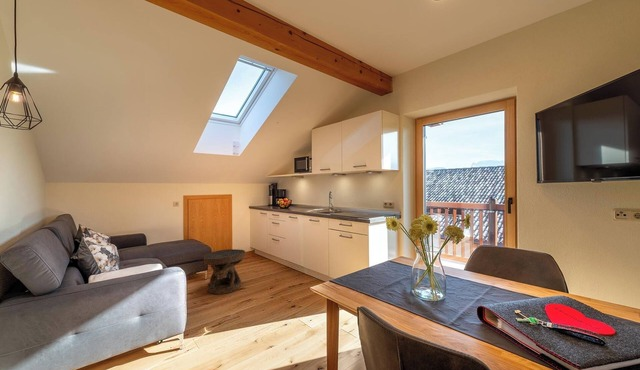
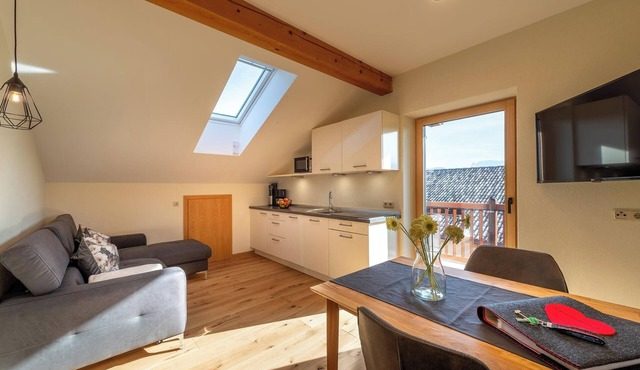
- side table (224, 270)
